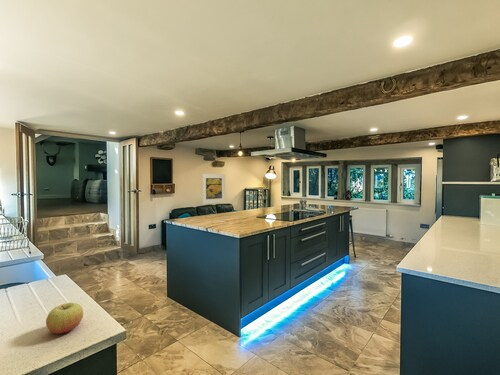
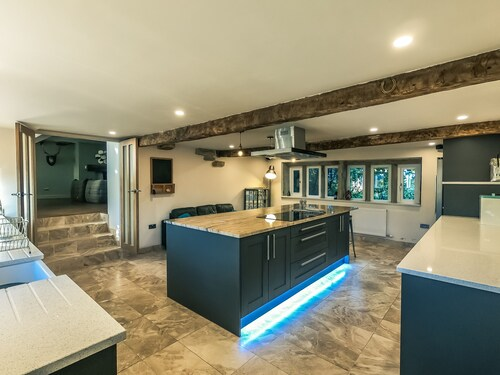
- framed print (214, 188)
- apple (65, 316)
